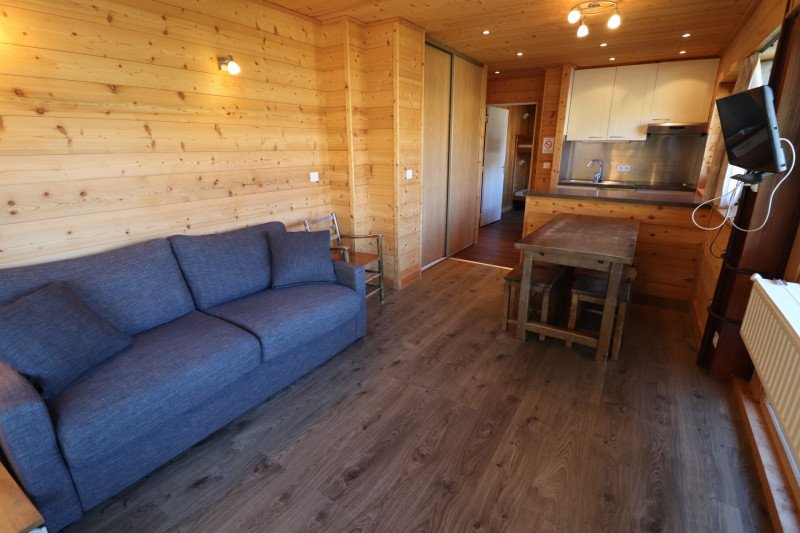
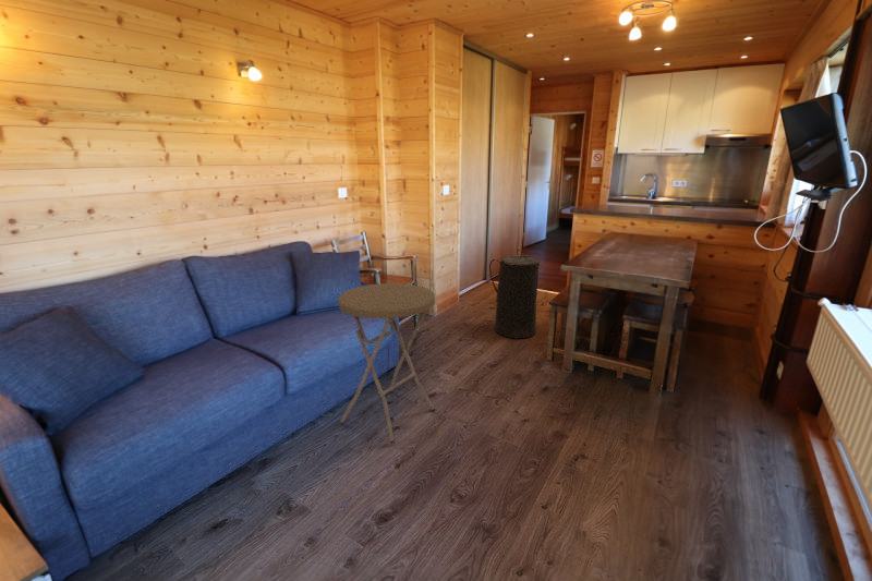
+ side table (398, 363)
+ trash can (513, 292)
